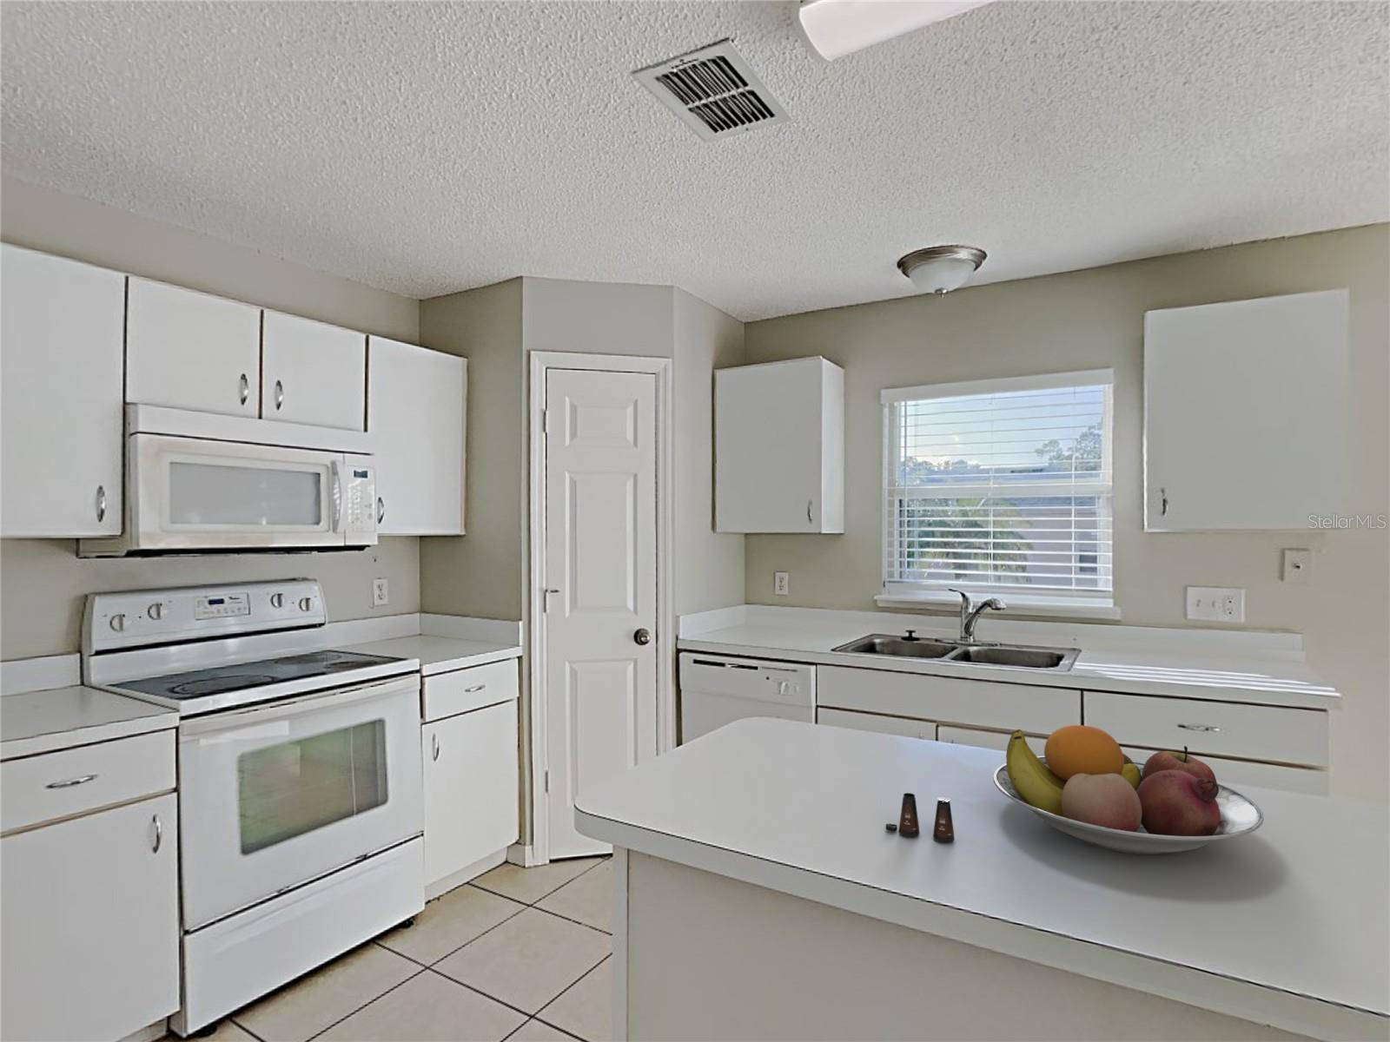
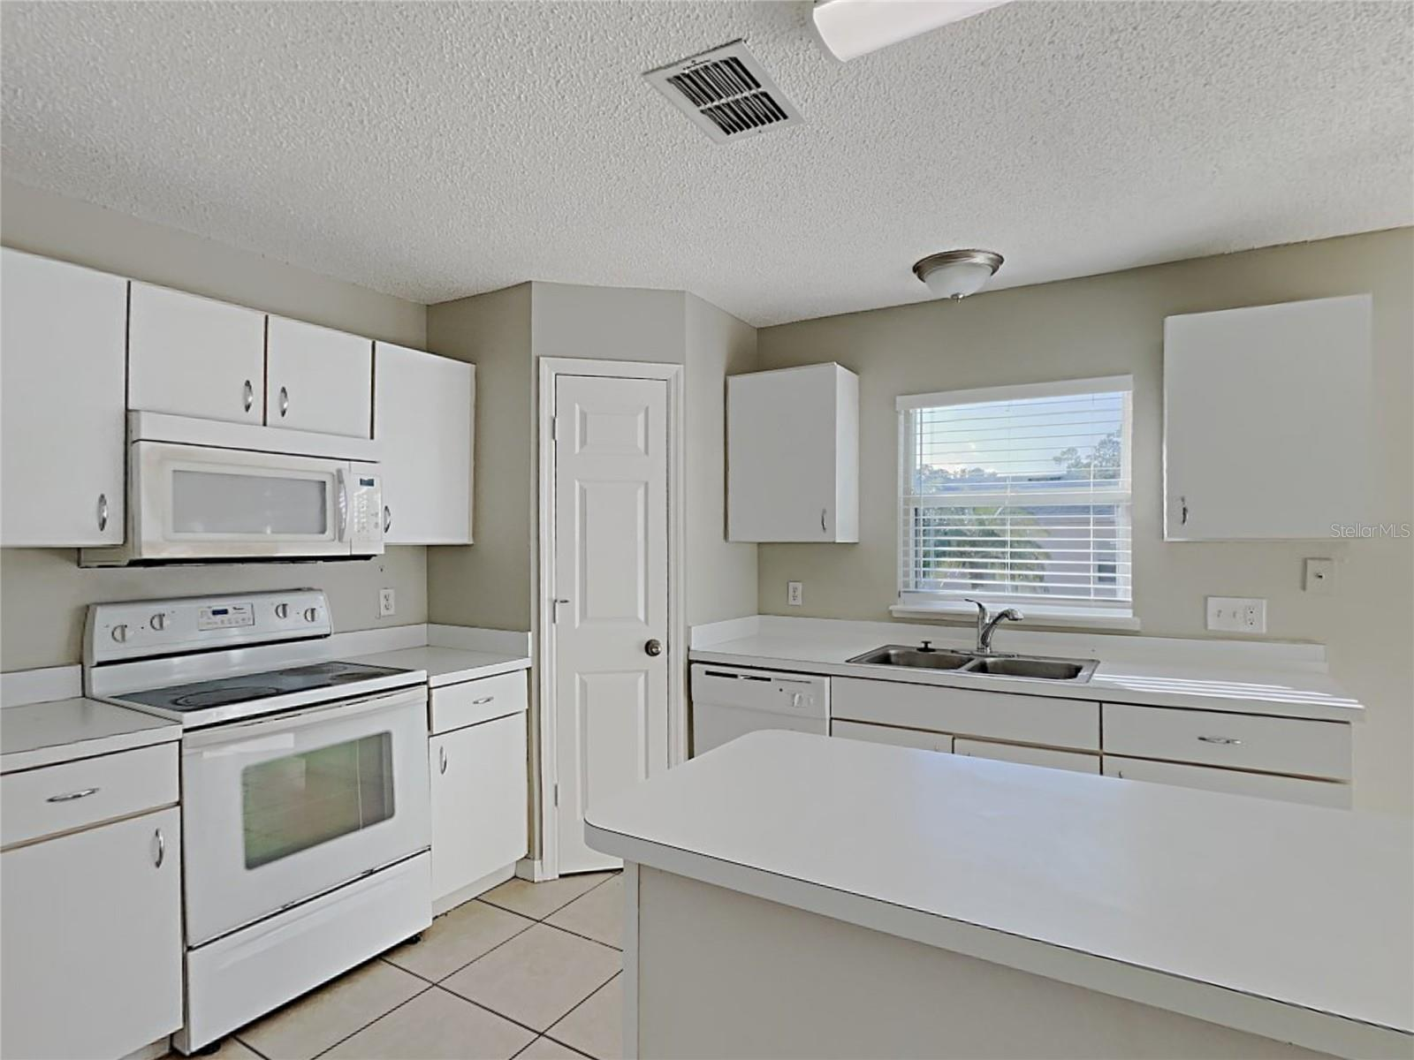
- salt shaker (916, 814)
- fruit bowl (1119, 780)
